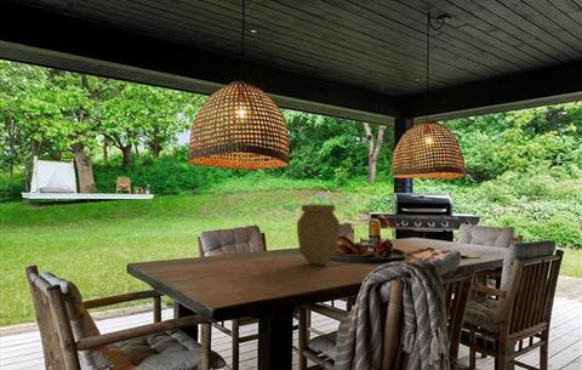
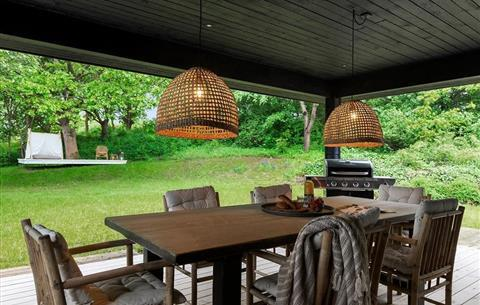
- water jug (318, 234)
